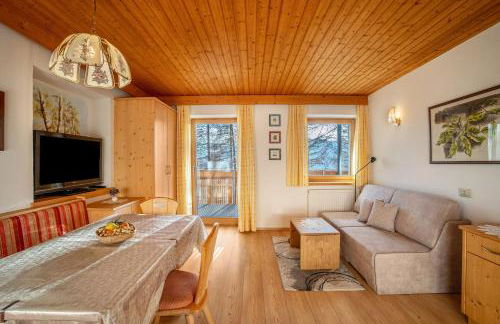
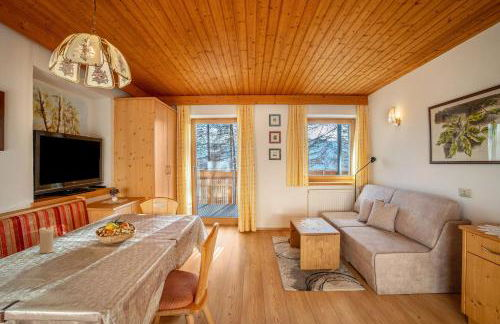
+ candle (47, 239)
